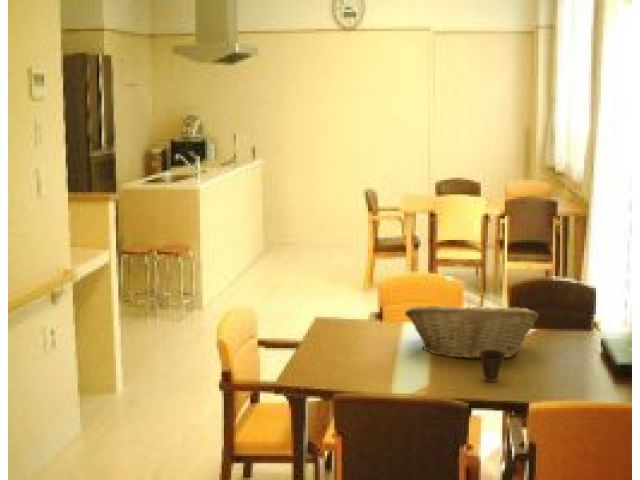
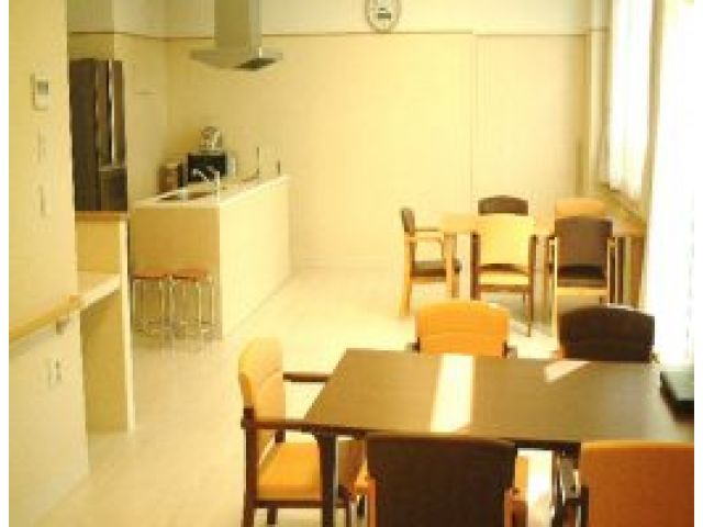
- fruit basket (470, 324)
- cup (491, 367)
